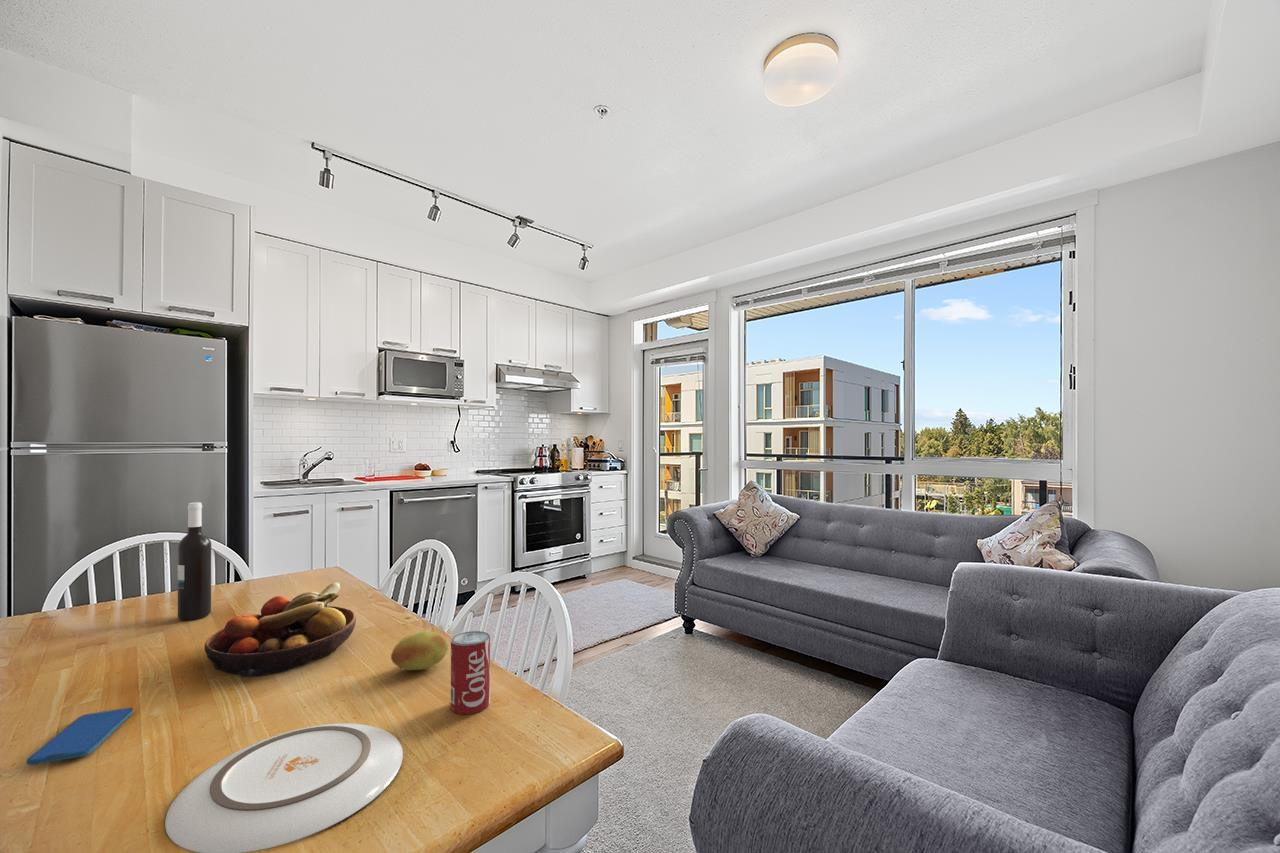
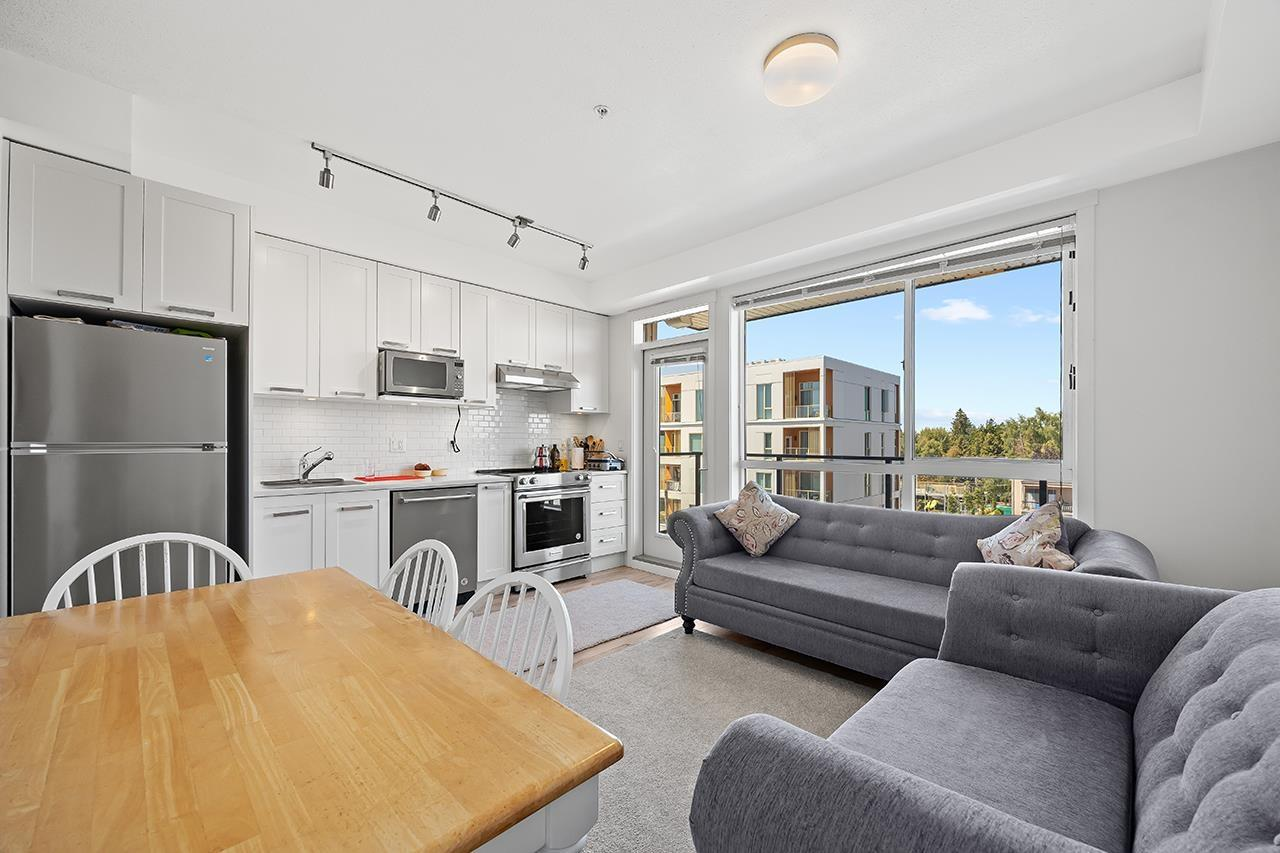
- beverage can (470, 671)
- fruit (420, 650)
- smartphone (84, 733)
- plate (295, 770)
- wine bottle (194, 559)
- fruit bowl (285, 622)
